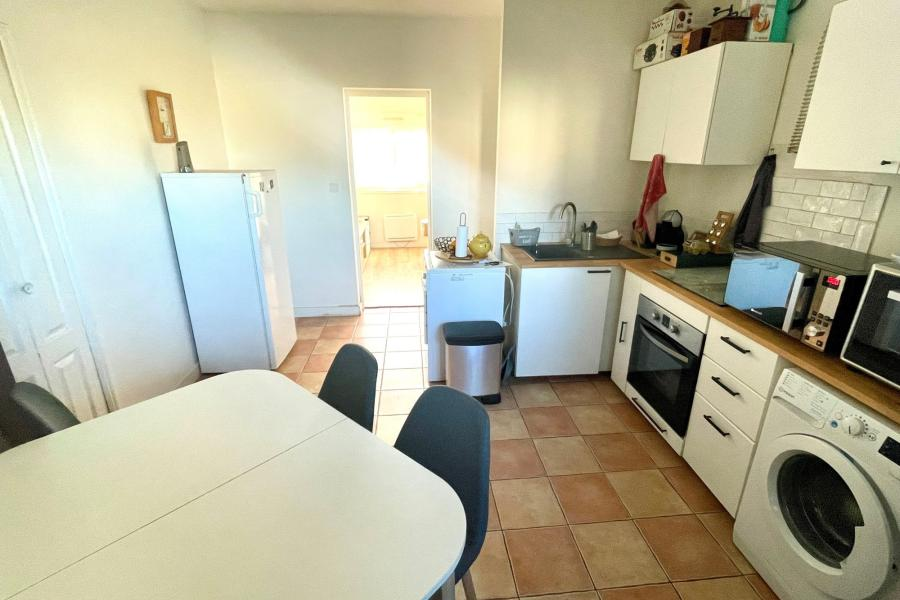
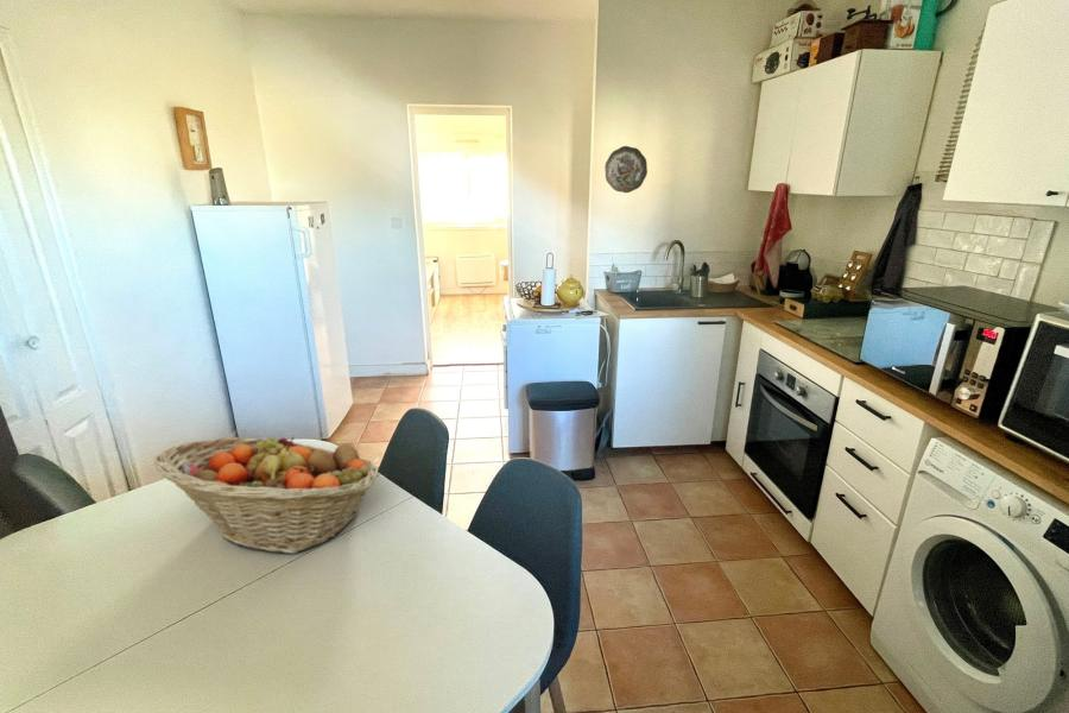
+ fruit basket (274, 479)
+ decorative plate (625, 169)
